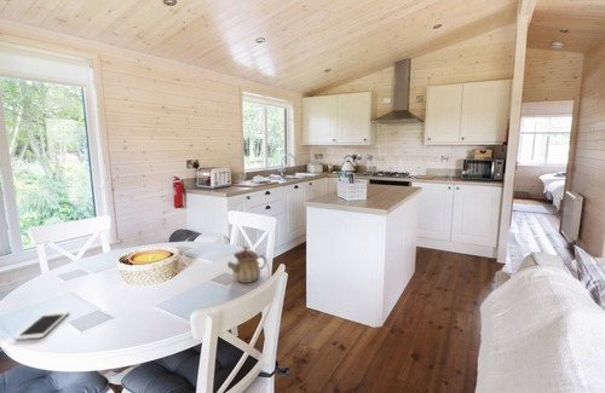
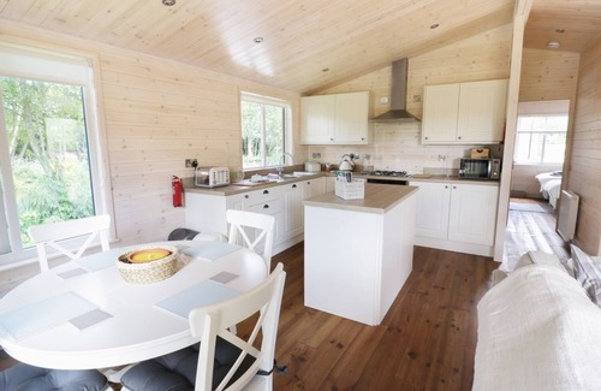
- cell phone (44, 324)
- teapot (248, 261)
